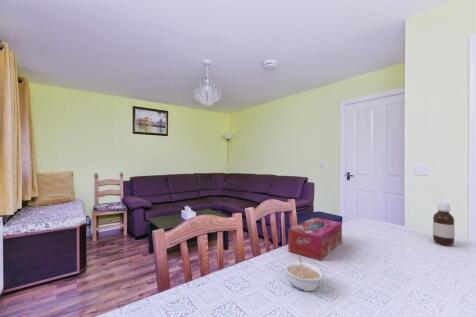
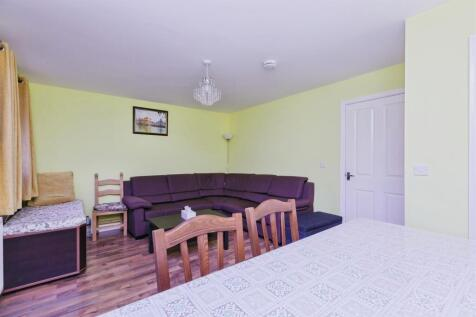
- bottle (443, 223)
- legume (302, 274)
- tissue box (316, 235)
